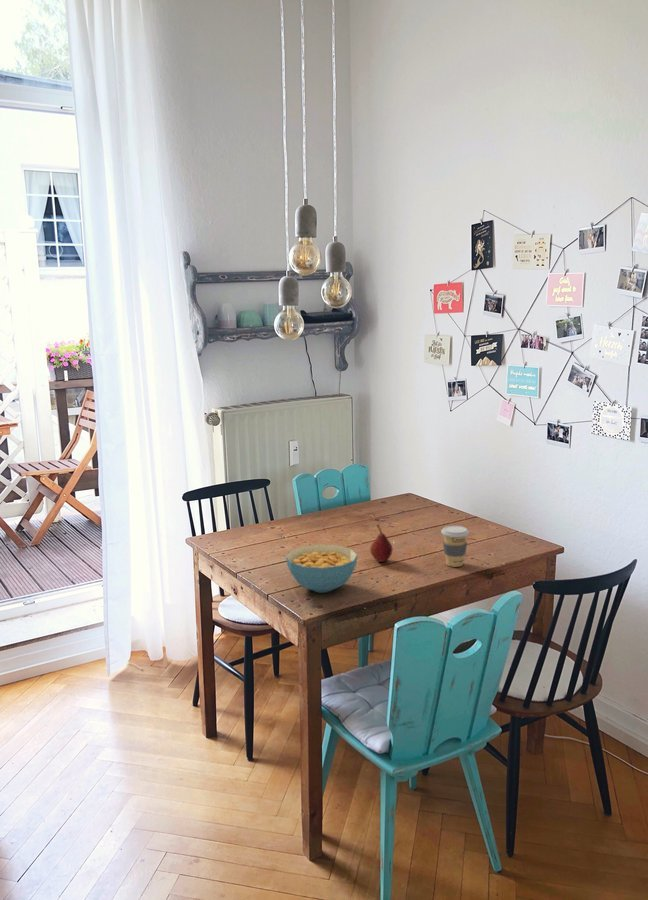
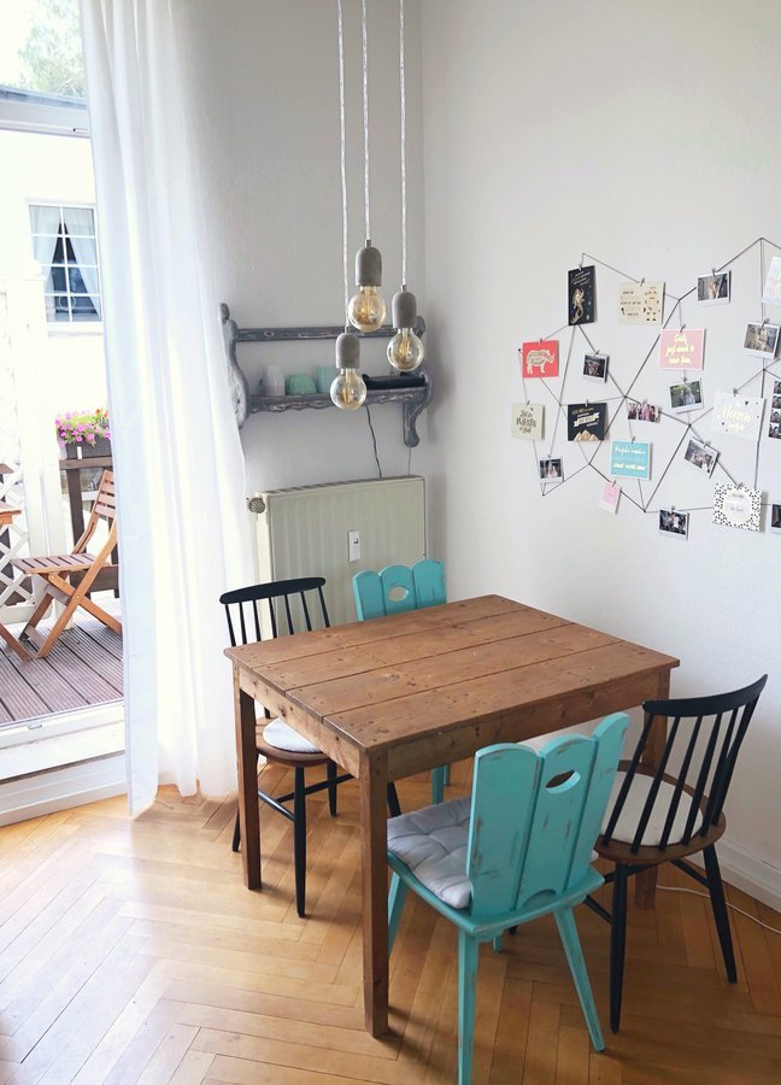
- fruit (381, 542)
- cereal bowl (322, 572)
- coffee cup (454, 546)
